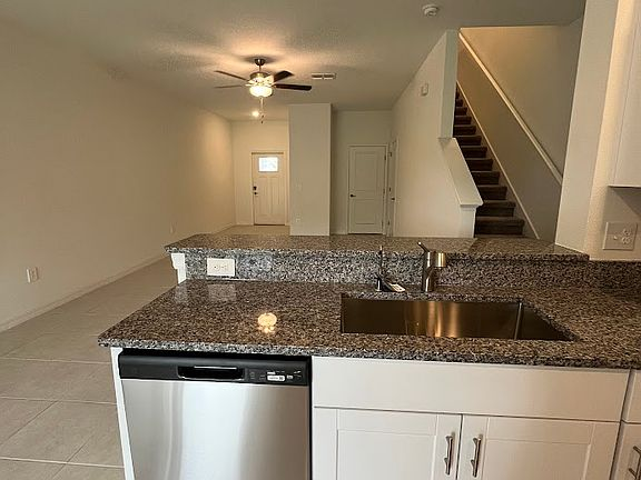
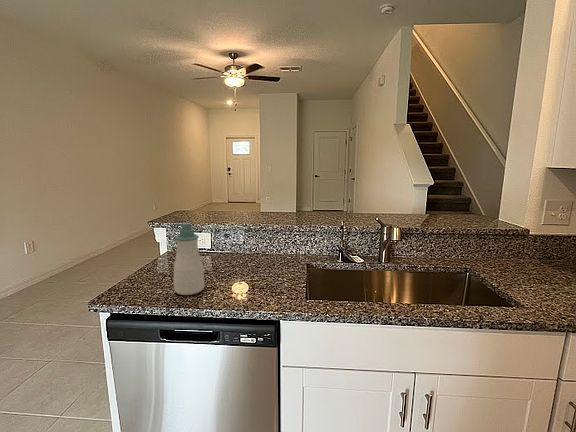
+ soap bottle (187, 257)
